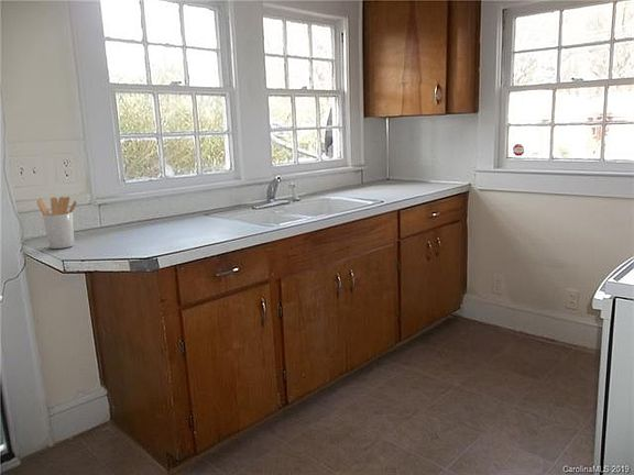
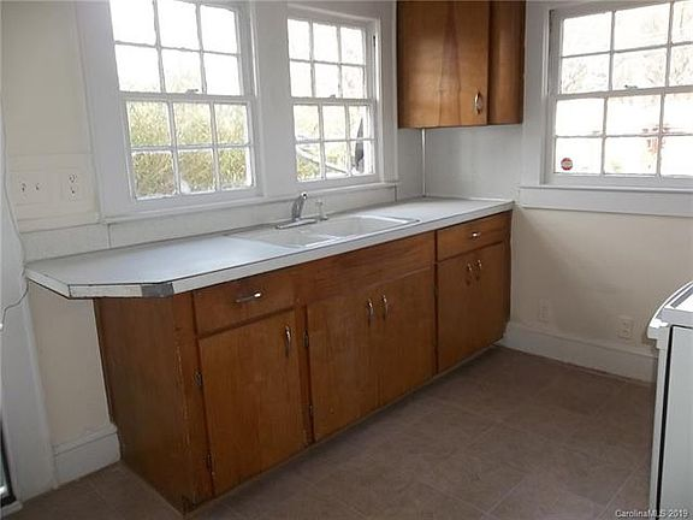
- utensil holder (59, 220)
